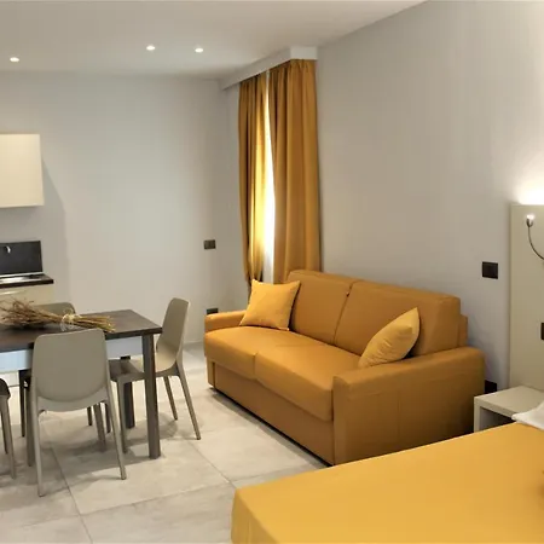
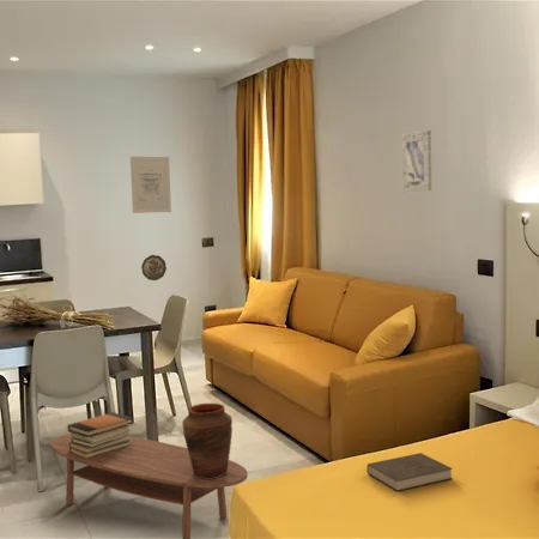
+ decorative plate (153, 267)
+ coffee table (143, 483)
+ wall art (416, 162)
+ vase (207, 440)
+ wall art (151, 184)
+ book (408, 471)
+ book stack (101, 434)
